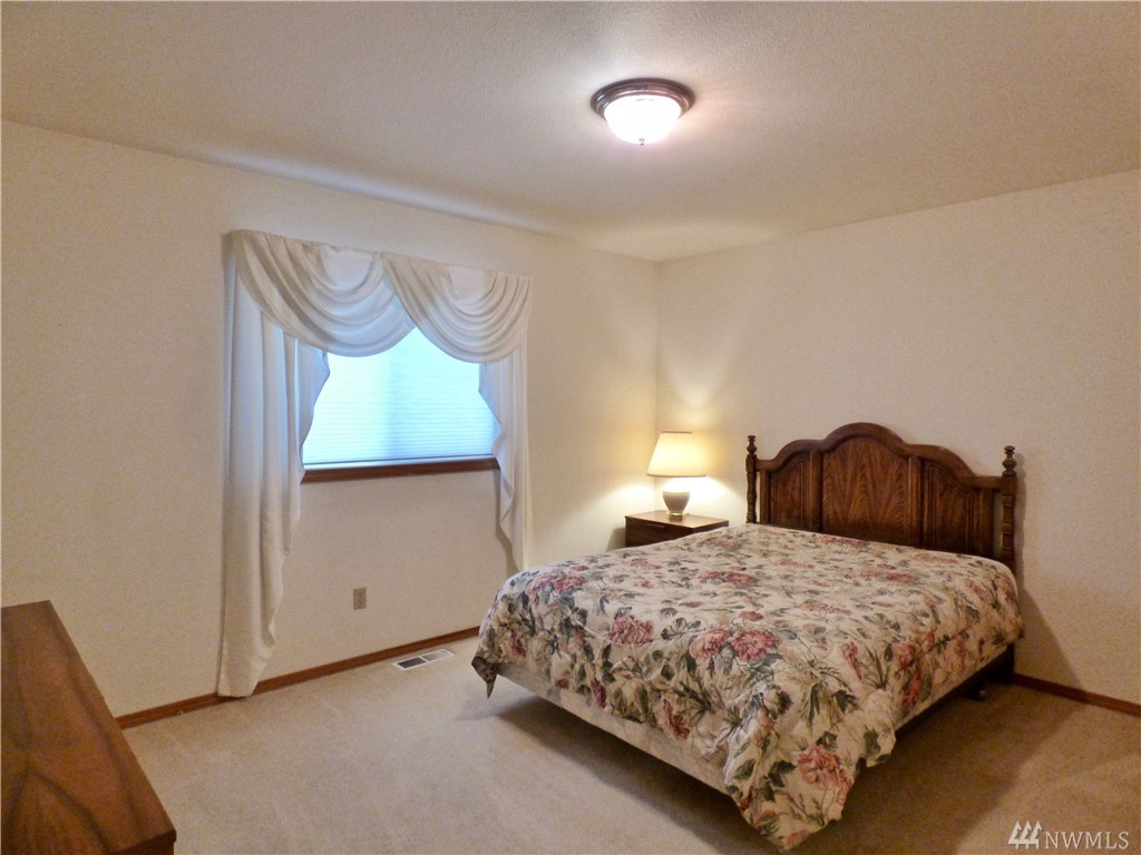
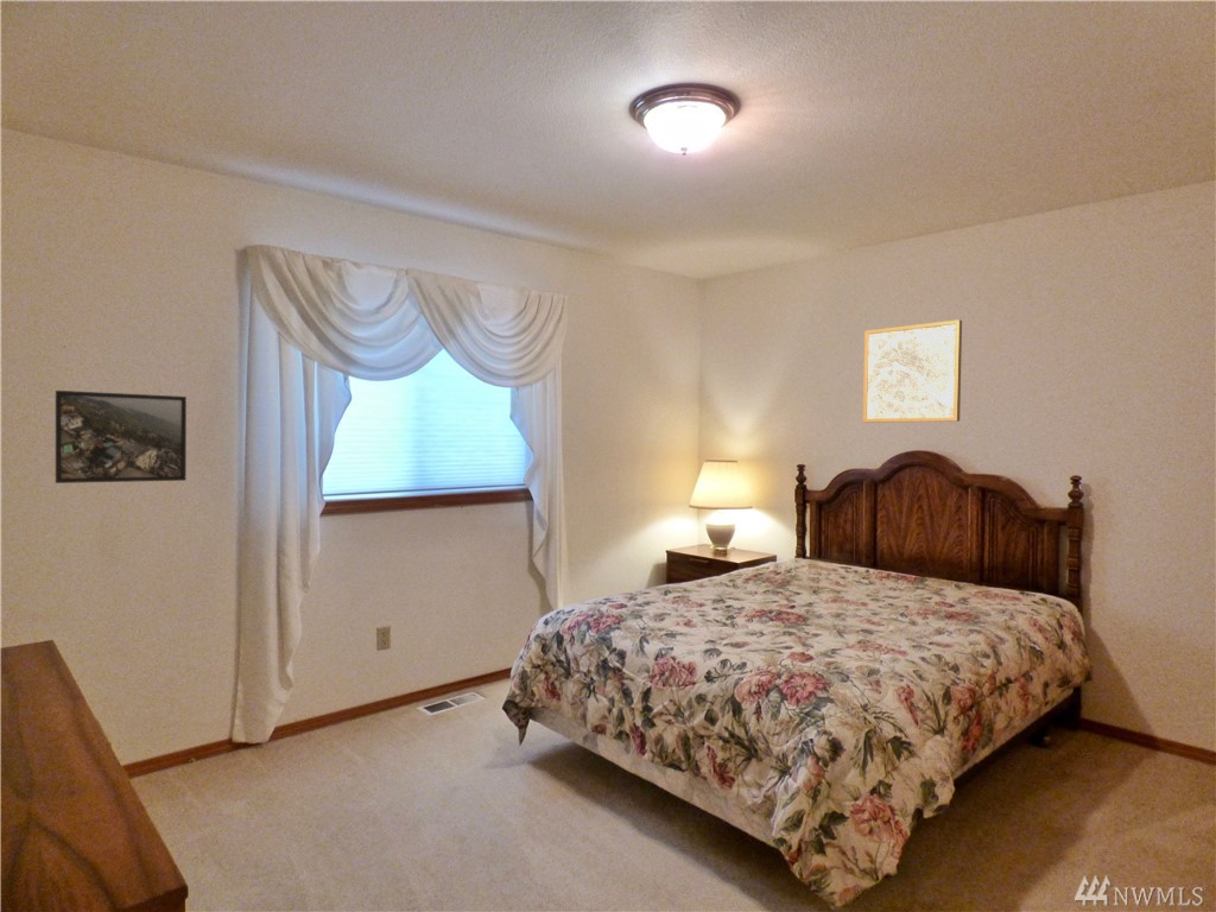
+ wall art (910, 373)
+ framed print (124, 437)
